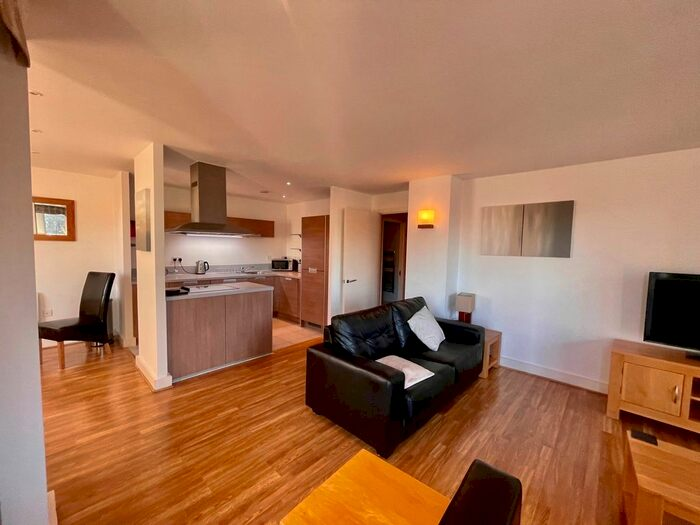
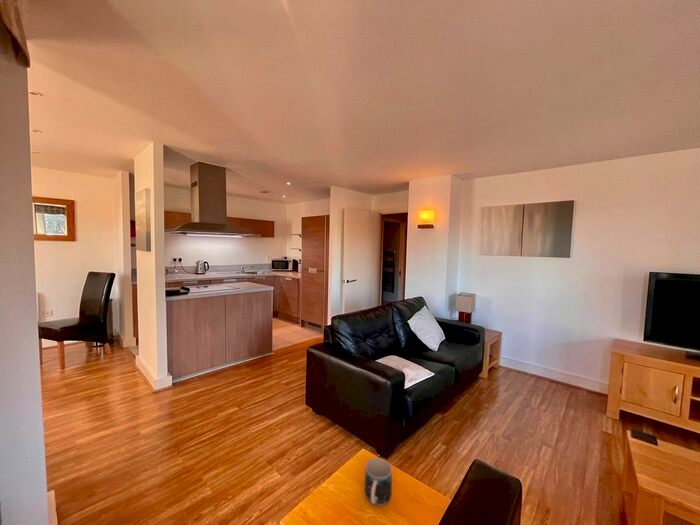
+ mug (376, 485)
